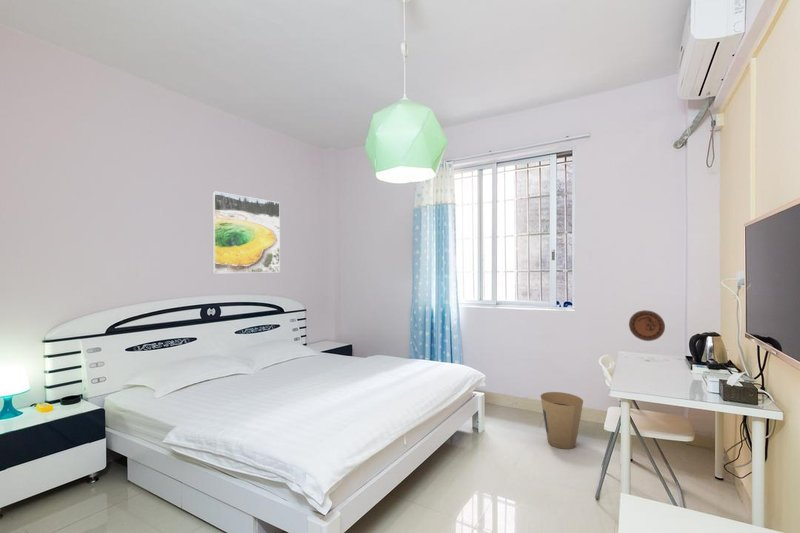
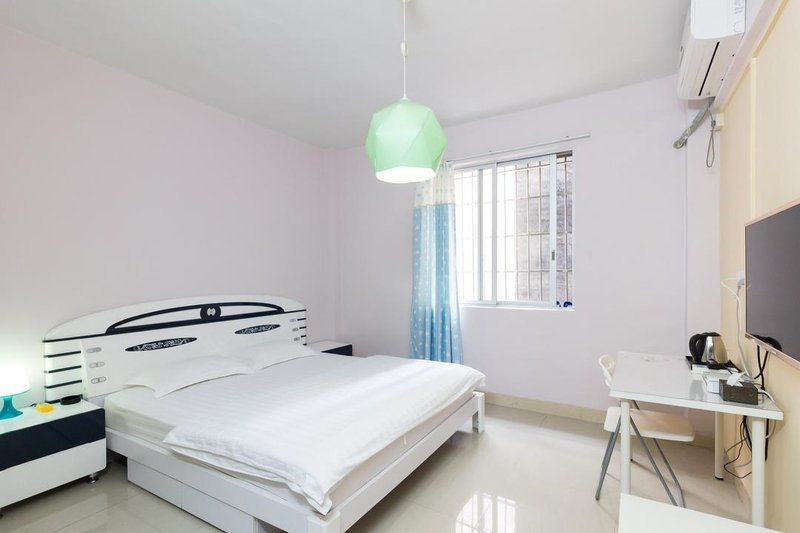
- trash can (561, 420)
- decorative plate (646, 325)
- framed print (248, 235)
